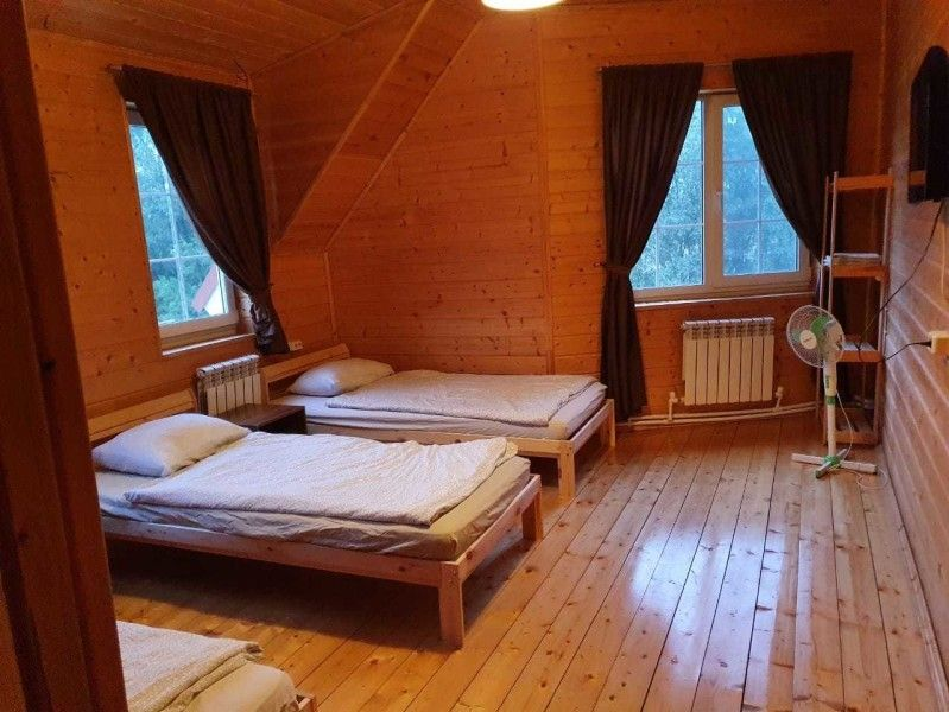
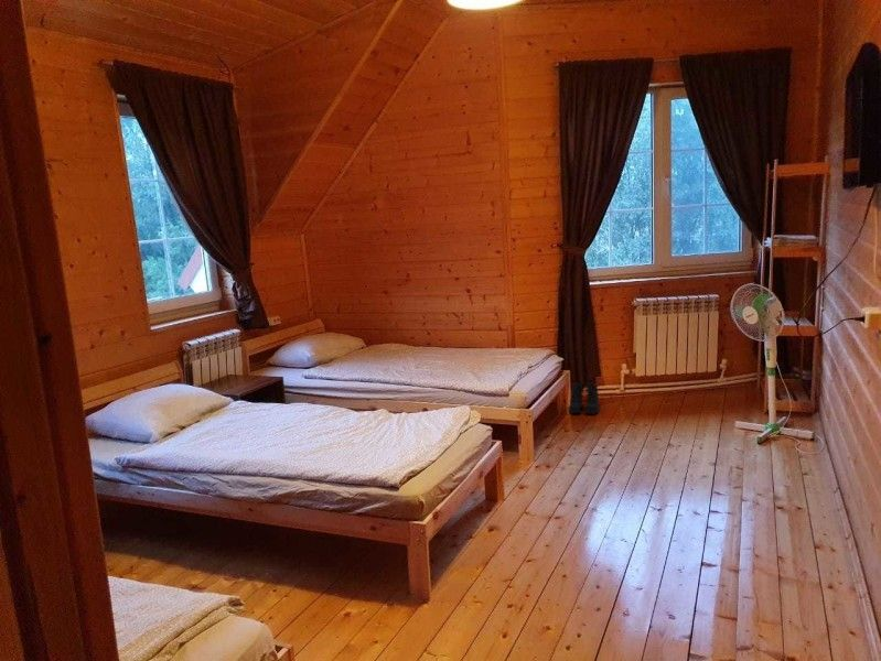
+ boots (581, 397)
